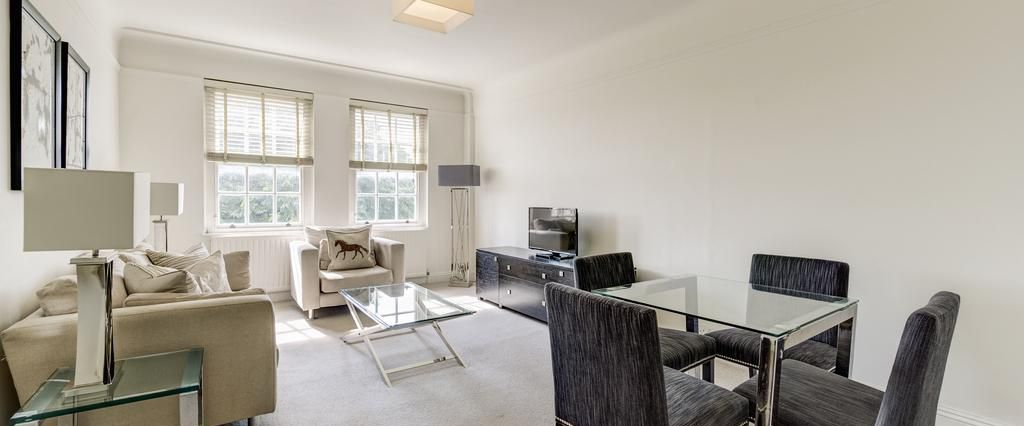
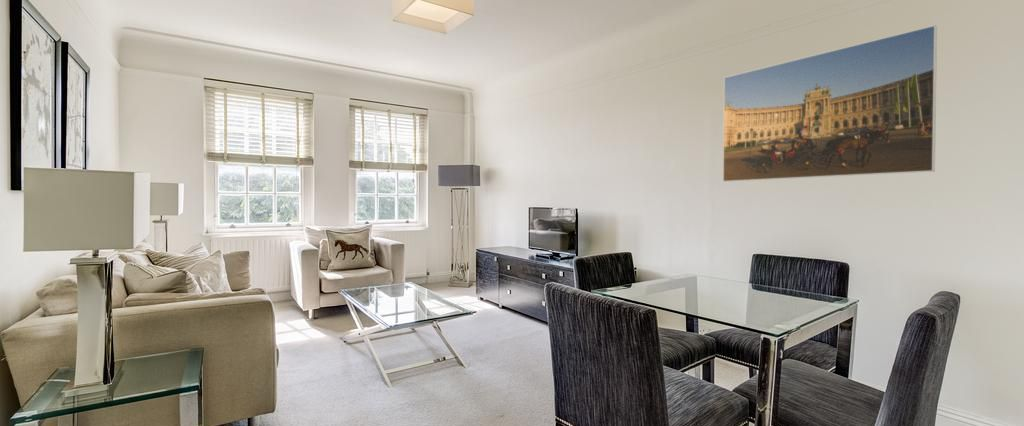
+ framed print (812, 116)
